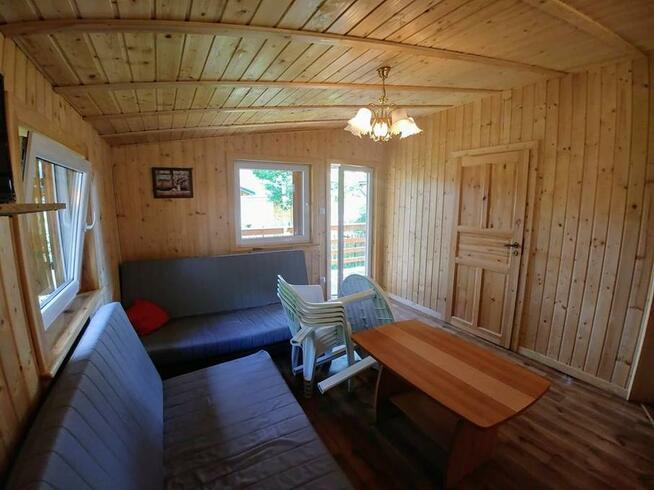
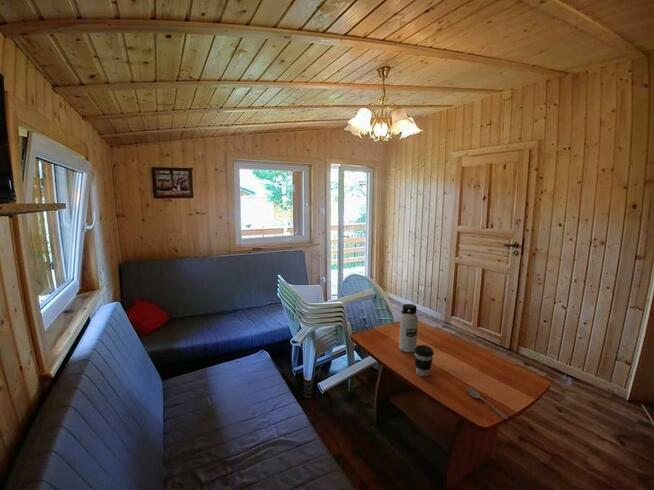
+ spoon (486, 401)
+ coffee cup (423, 360)
+ water bottle (408, 327)
